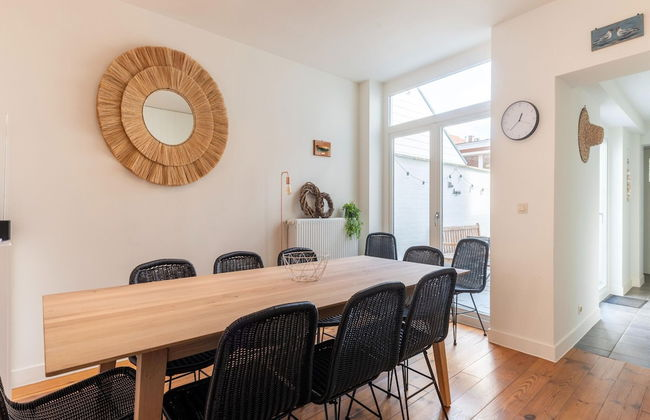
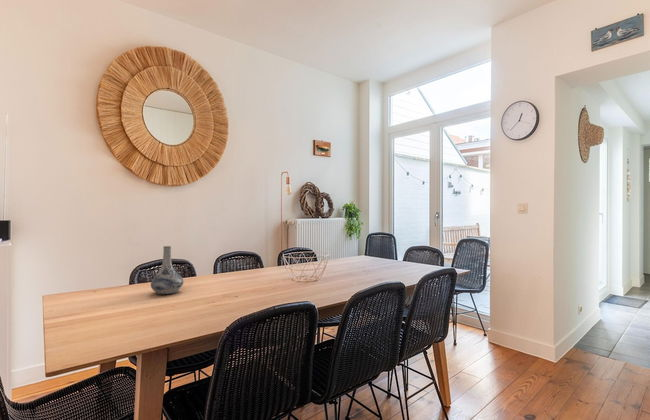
+ decorative vase (167, 269)
